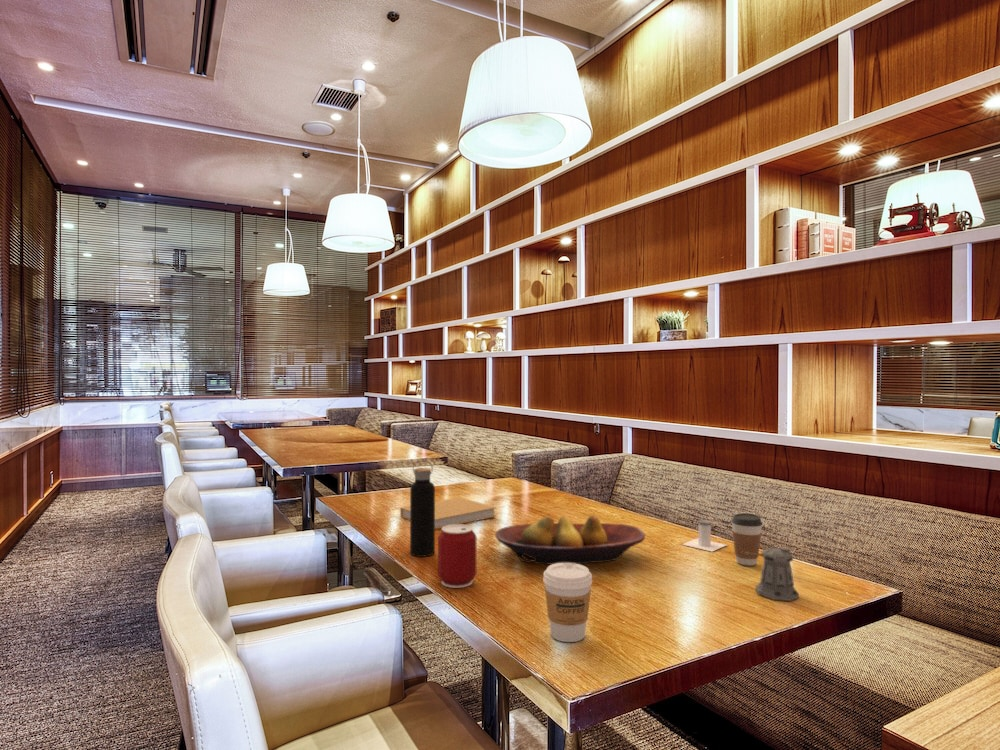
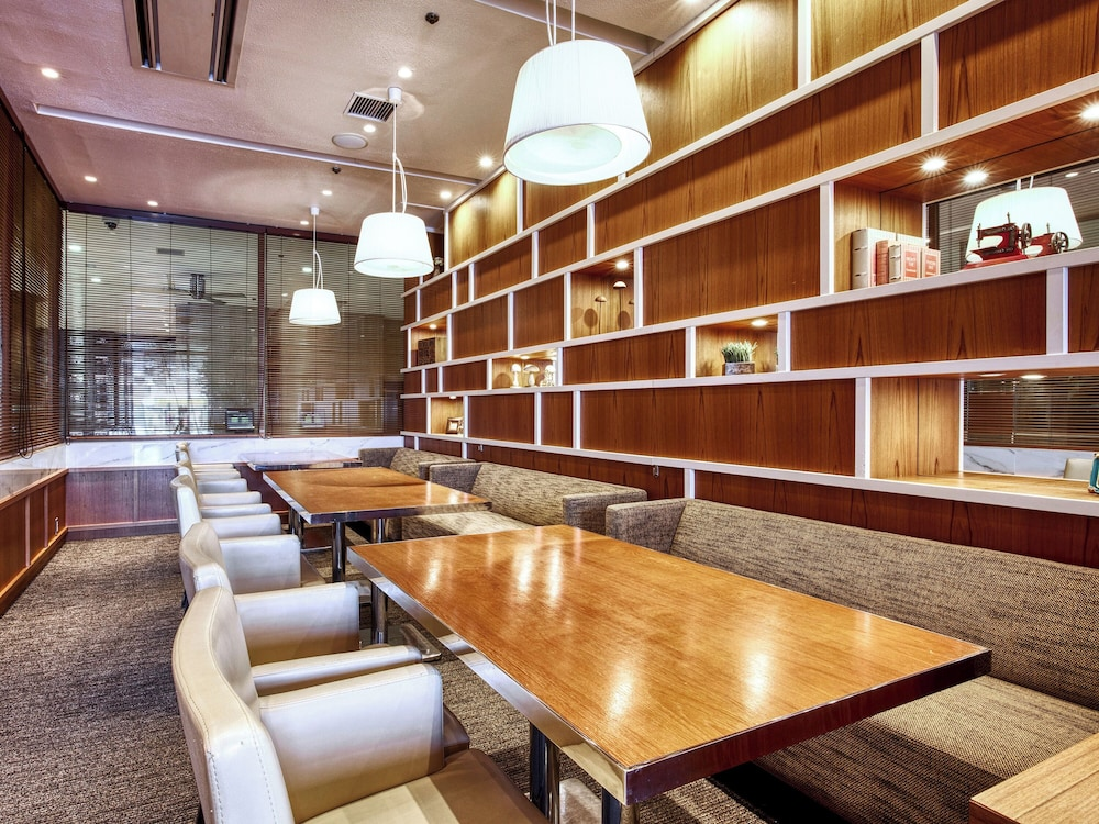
- coffee cup (746, 539)
- fruit bowl (570, 535)
- book (448, 512)
- can (457, 555)
- water bottle (422, 506)
- coffee cup (567, 601)
- pepper shaker (772, 569)
- salt shaker (704, 533)
